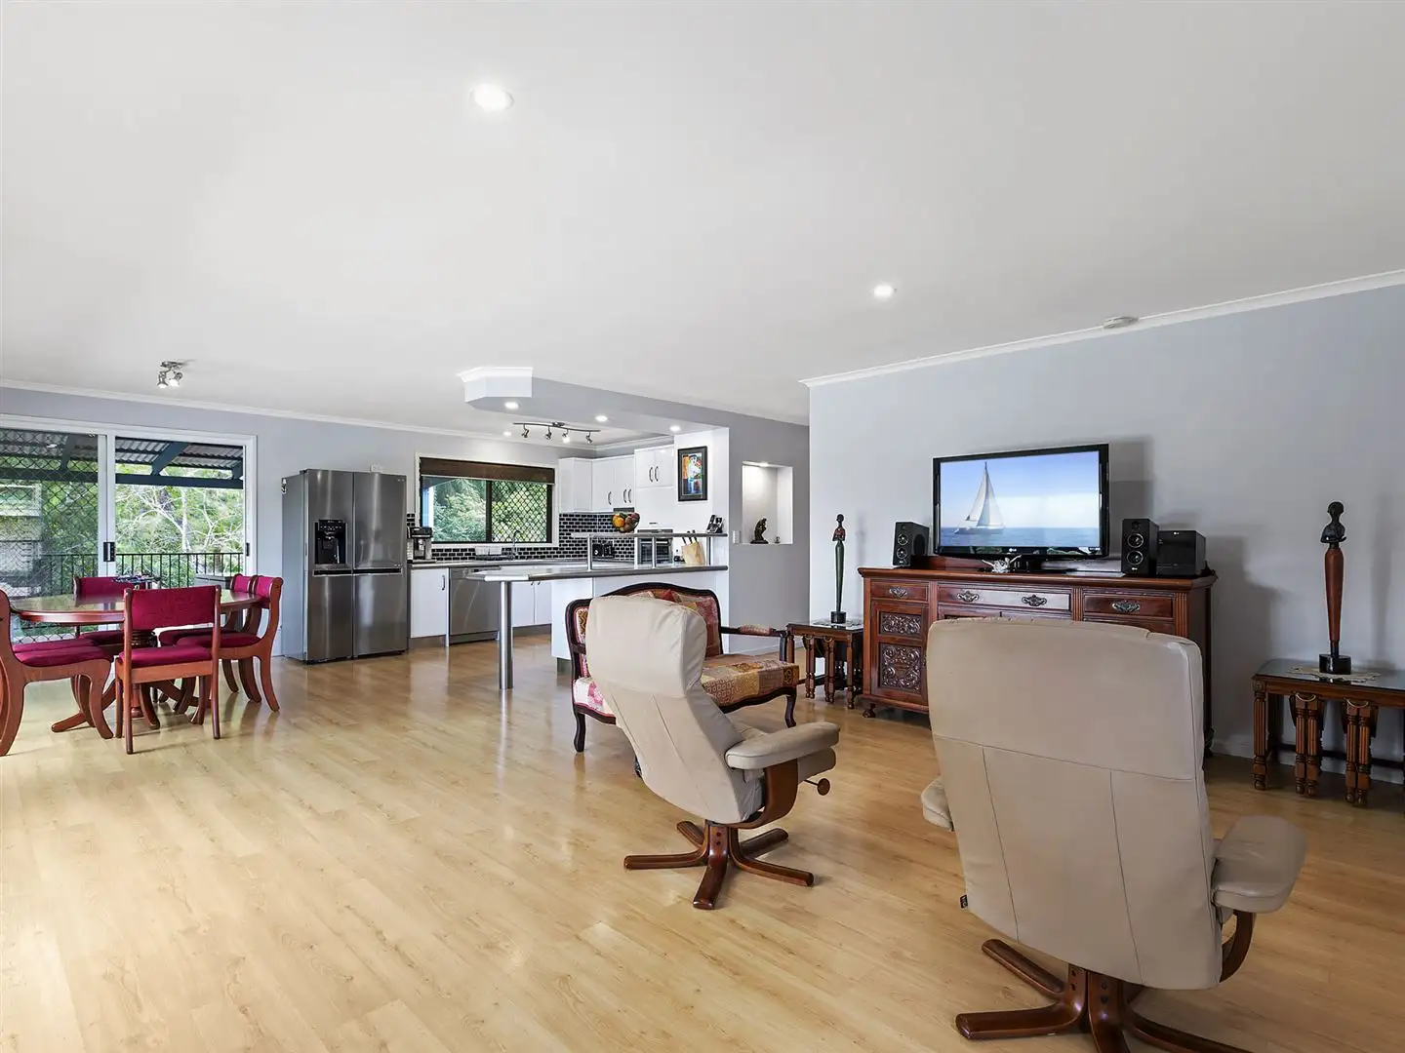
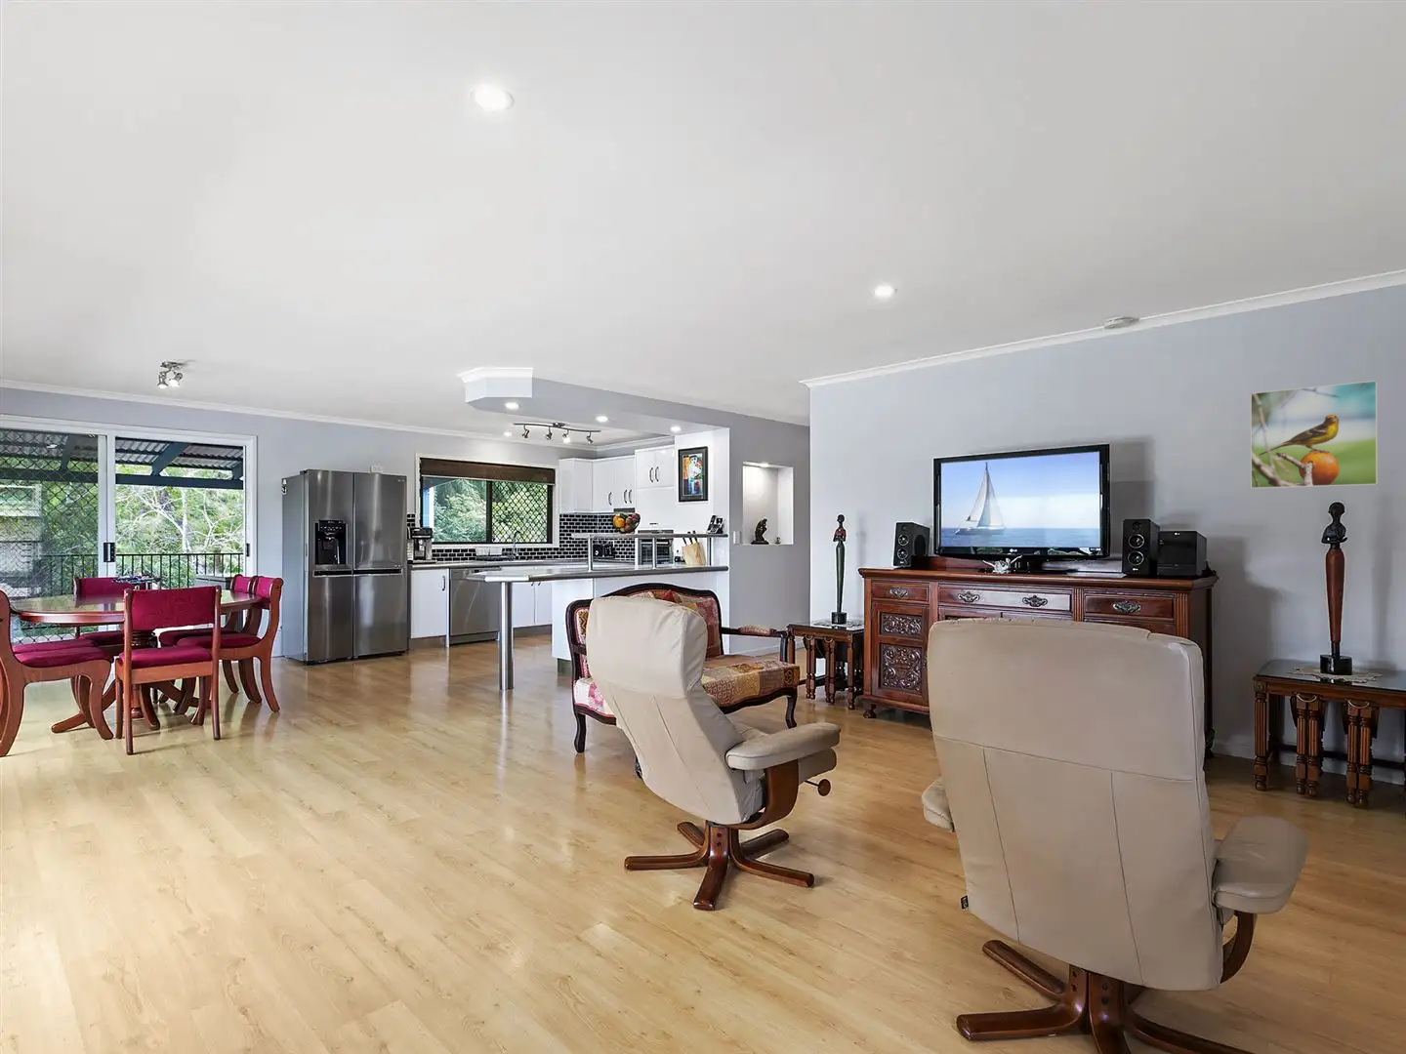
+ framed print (1311, 436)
